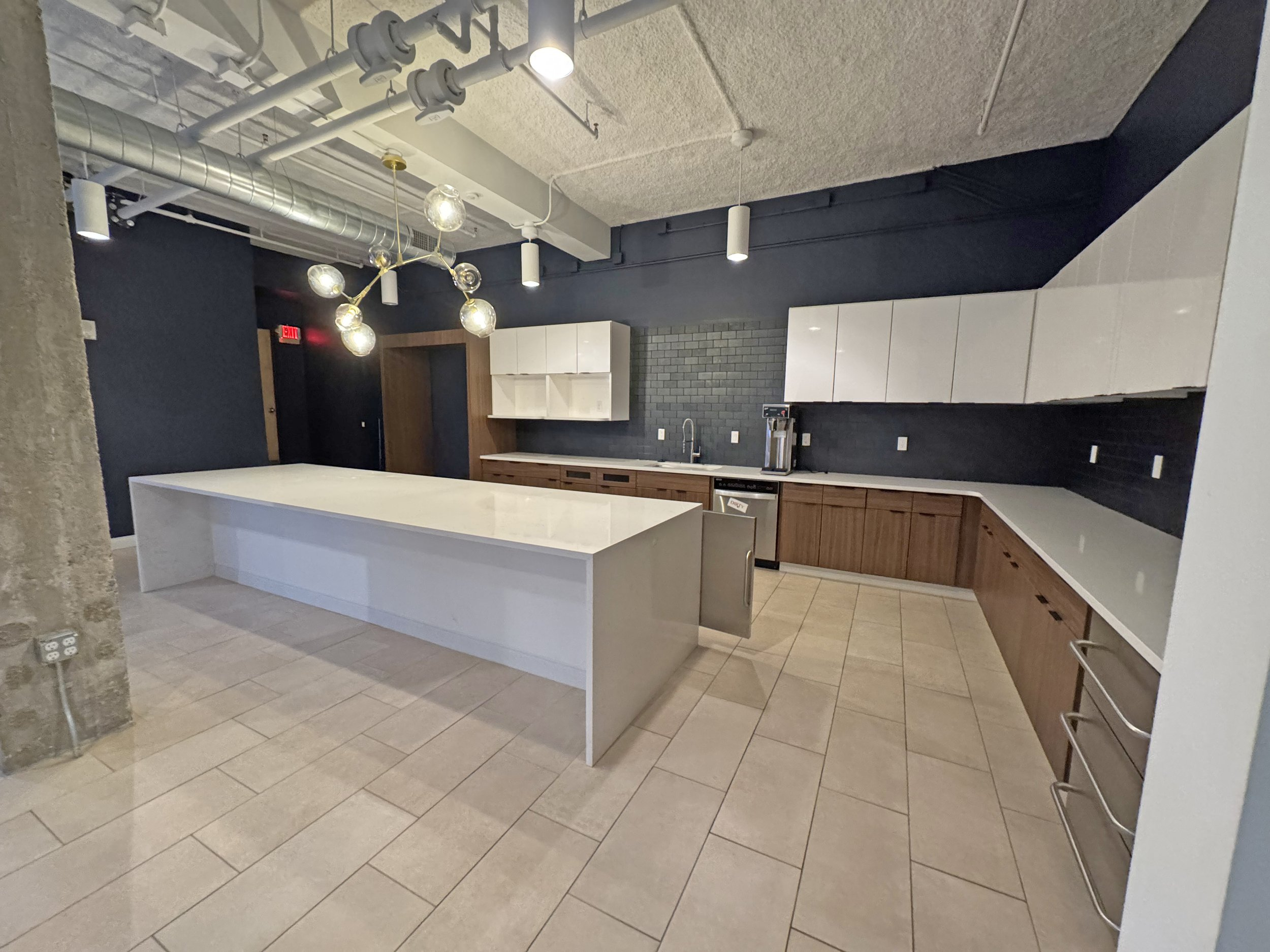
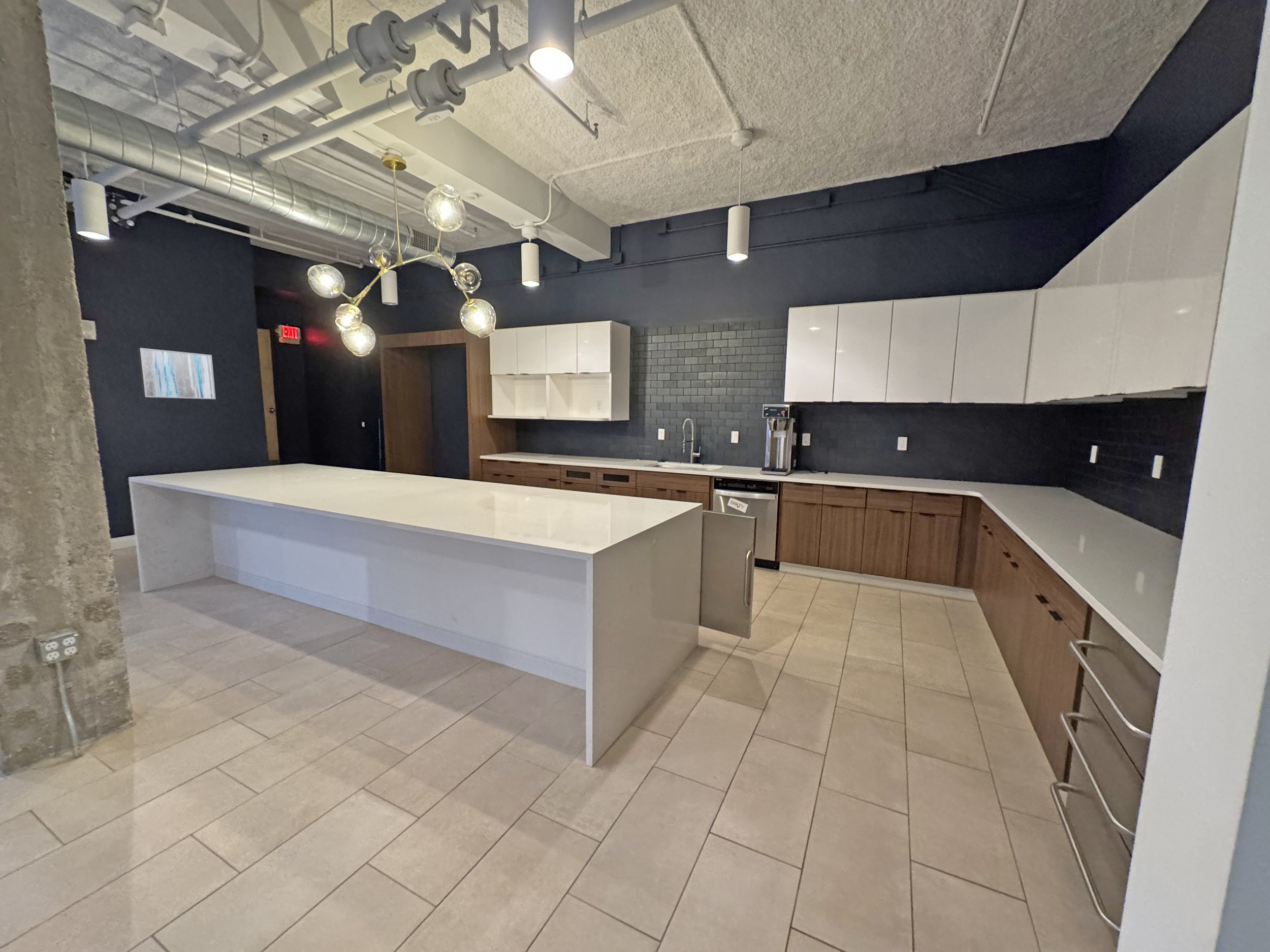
+ wall art (179, 375)
